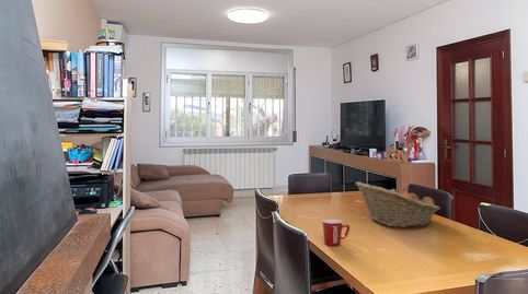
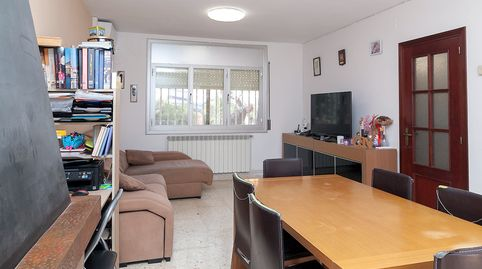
- mug (336, 232)
- fruit basket (394, 201)
